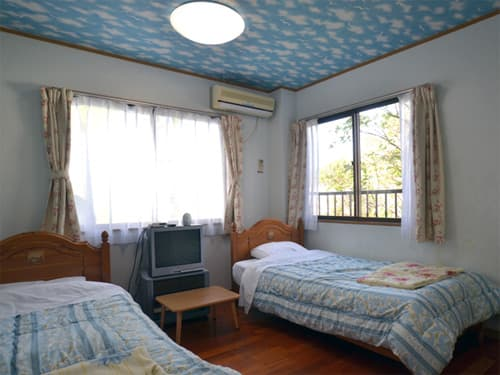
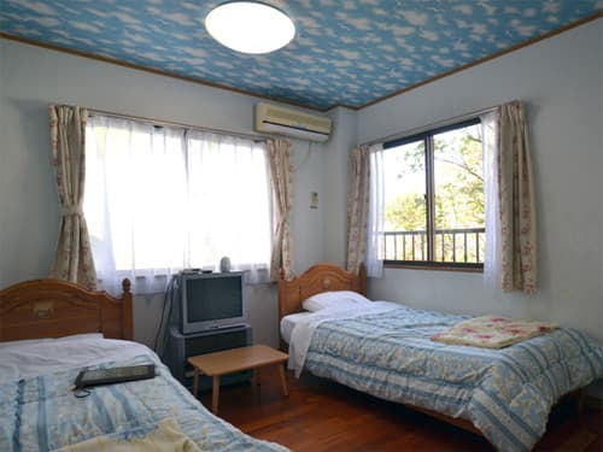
+ clutch bag (112, 375)
